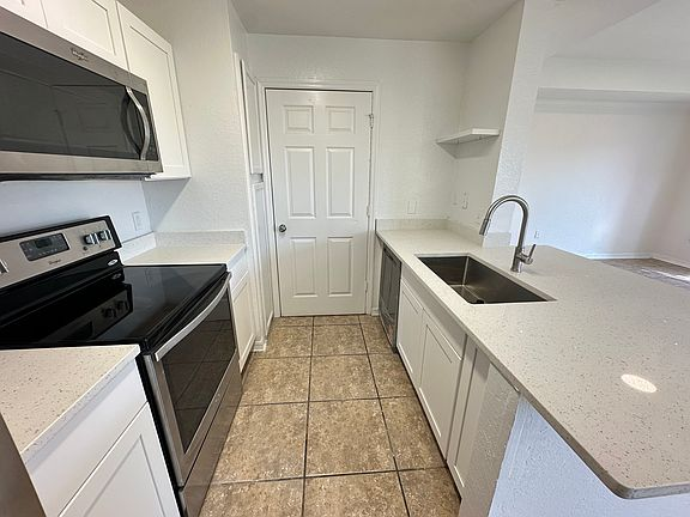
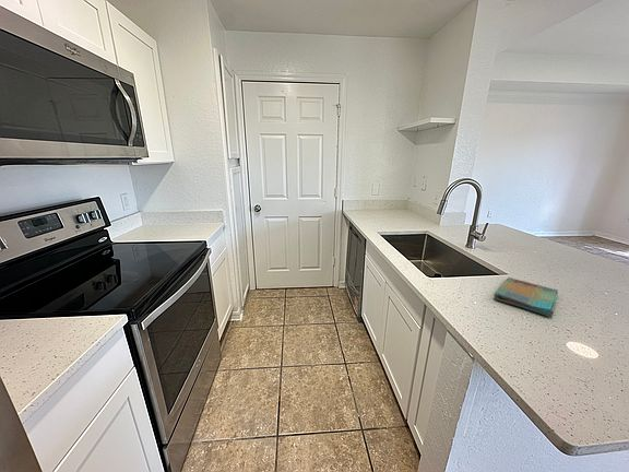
+ dish towel (526, 293)
